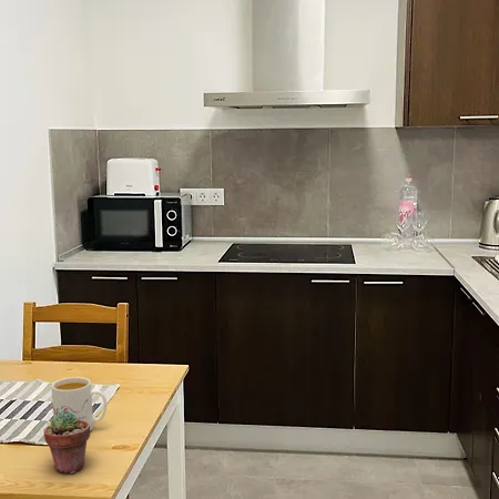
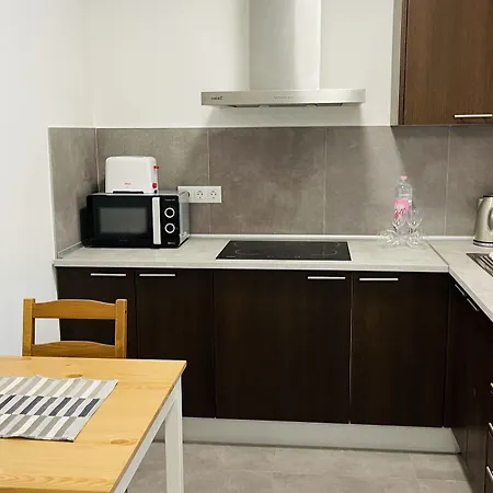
- potted succulent (67, 438)
- mug (80, 406)
